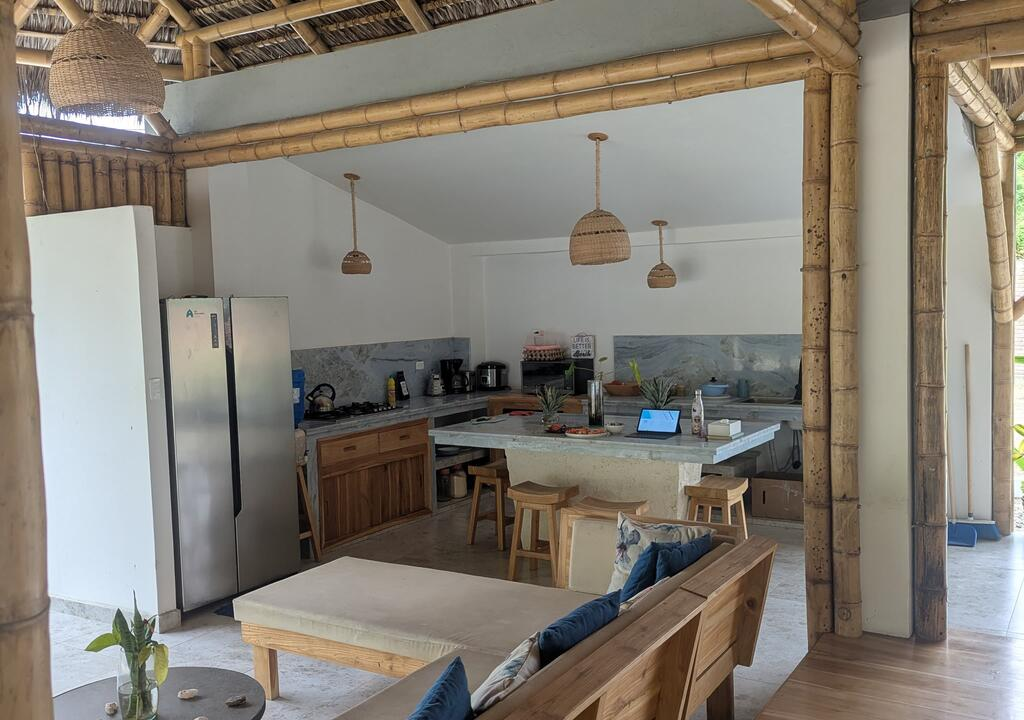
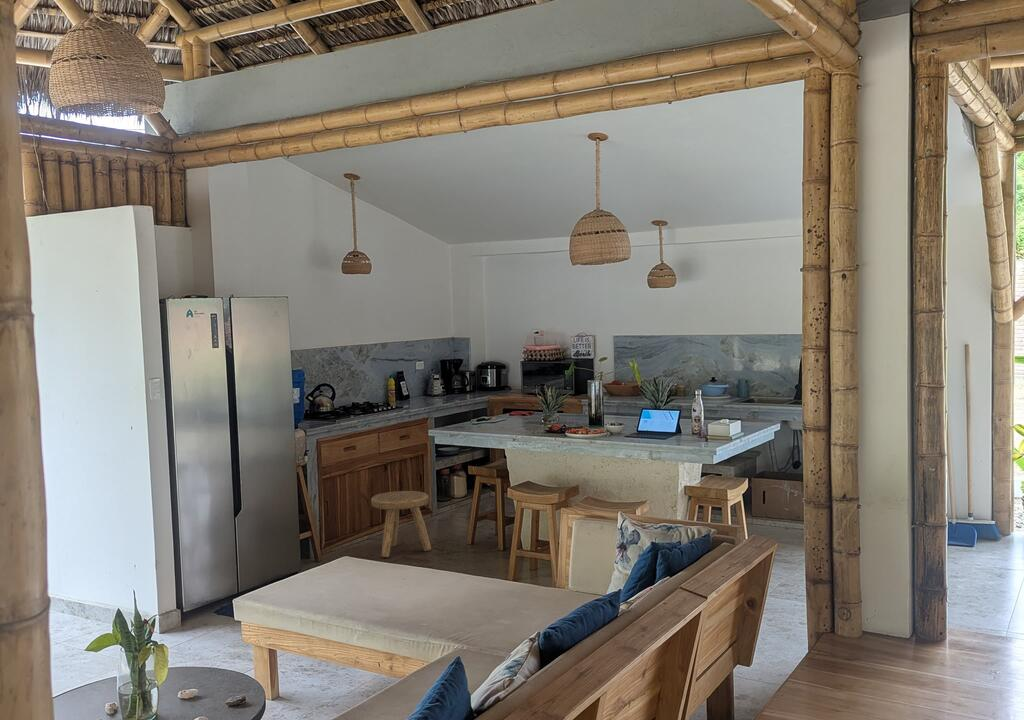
+ stool (398, 523)
